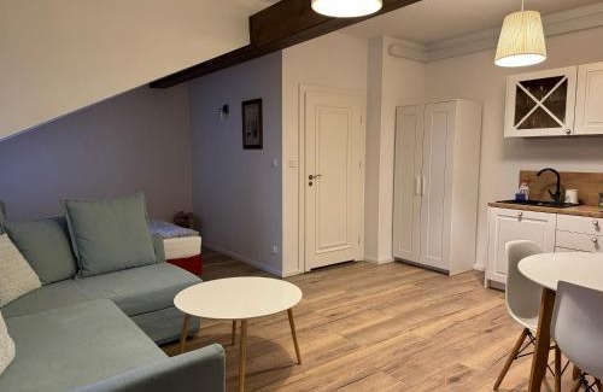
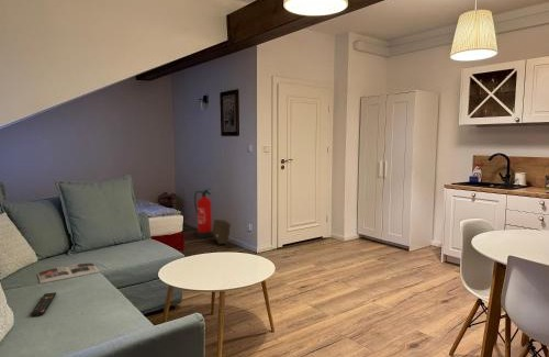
+ magazine (68, 271)
+ rock (221, 230)
+ remote control (44, 303)
+ fire extinguisher (202, 210)
